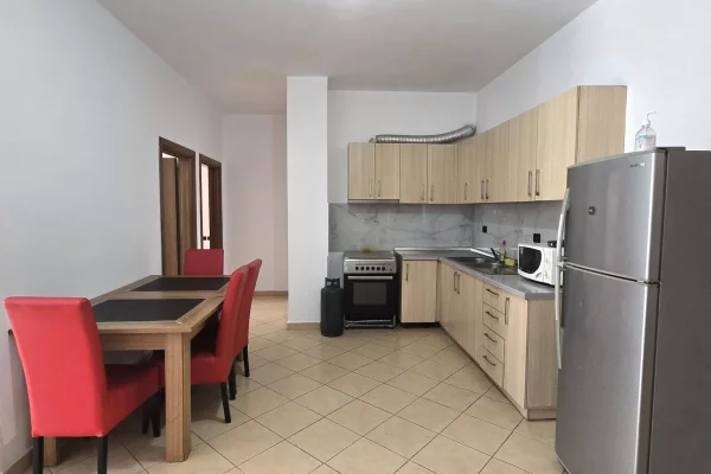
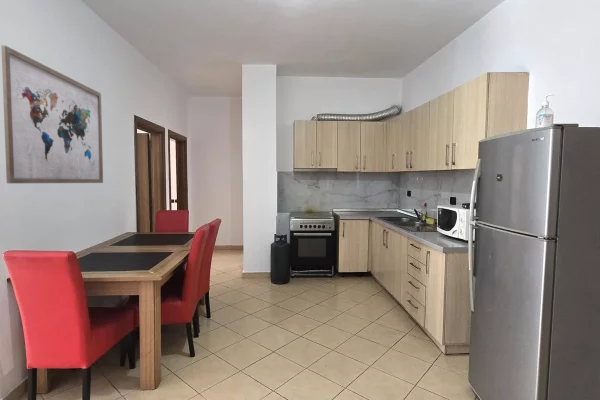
+ wall art (63, 129)
